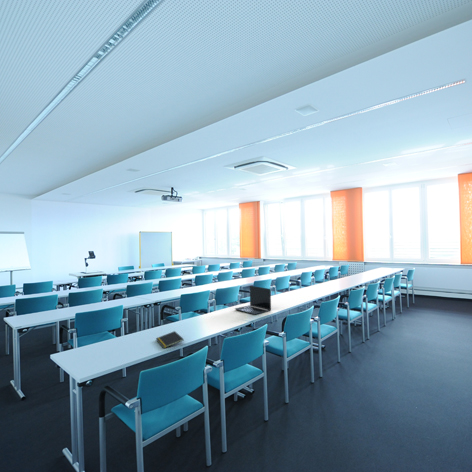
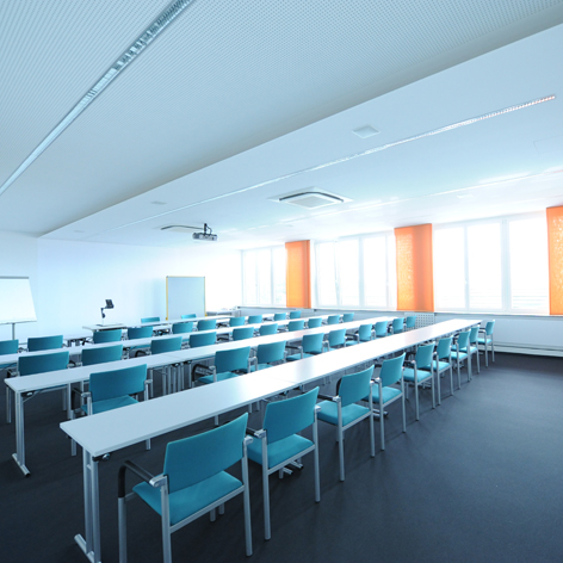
- laptop (252, 299)
- notepad (169, 339)
